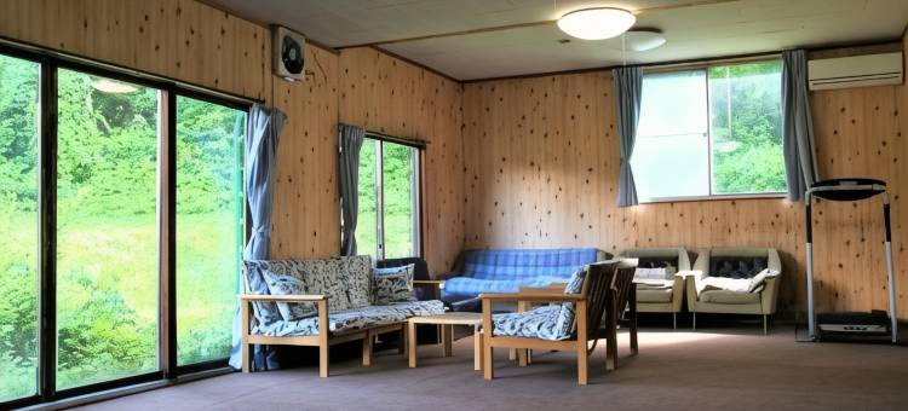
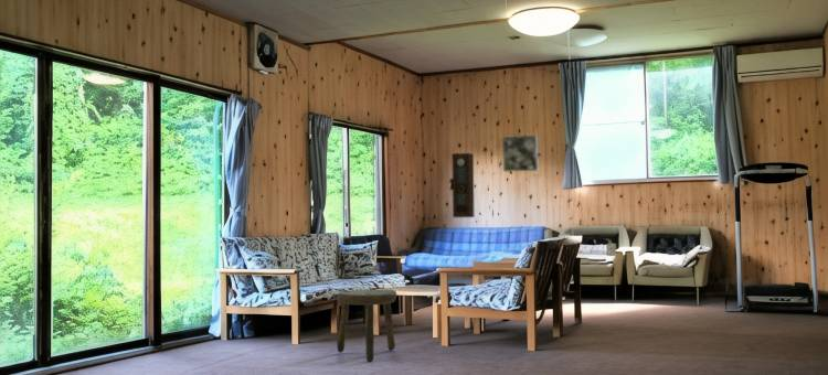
+ pendulum clock (459, 185)
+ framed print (520, 153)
+ stool (367, 323)
